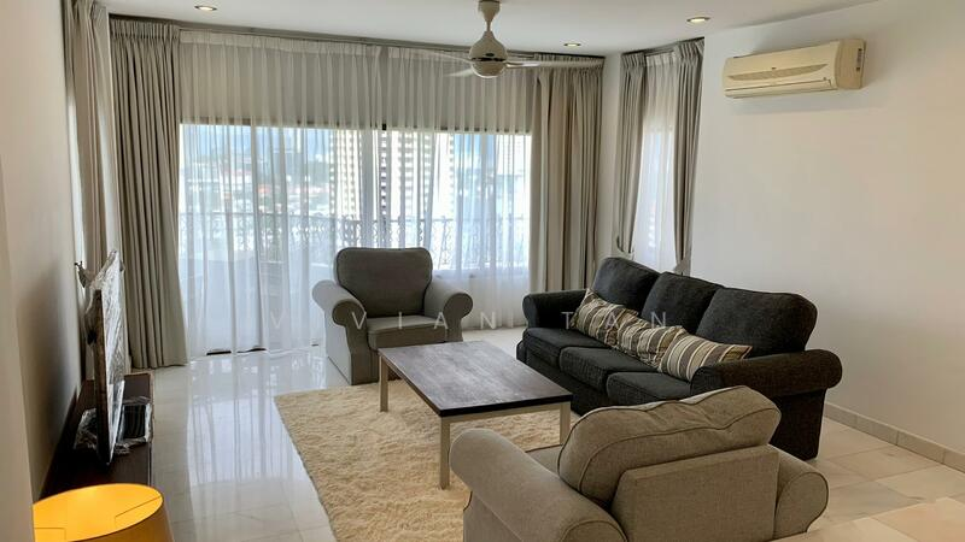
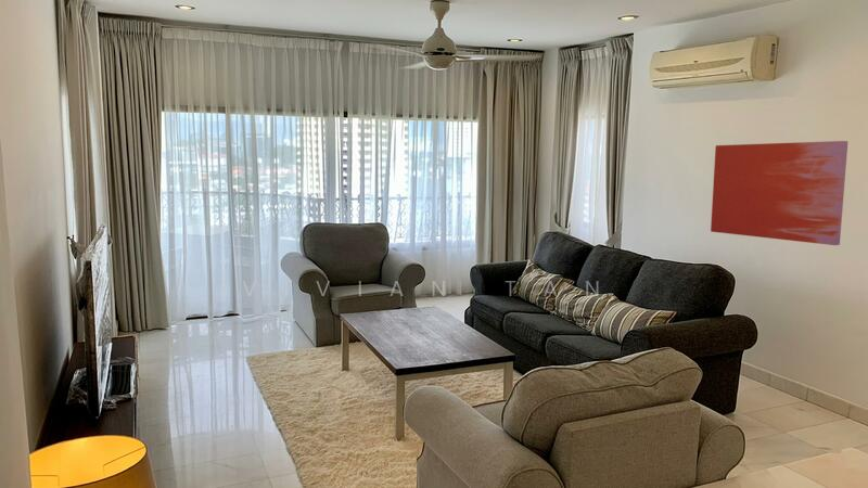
+ wall art (771, 191)
